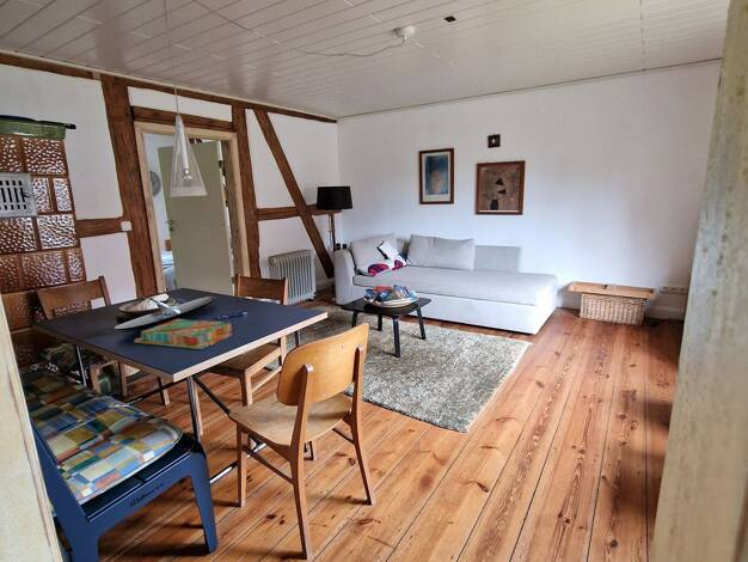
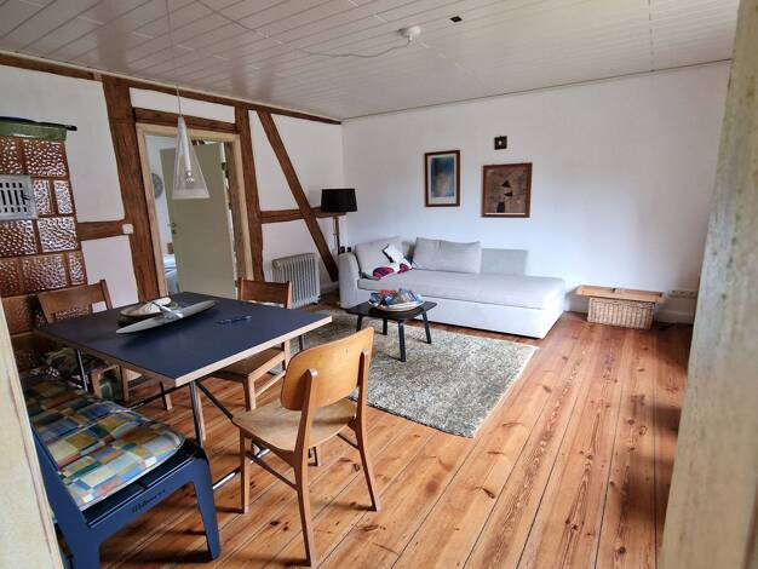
- board game (185, 332)
